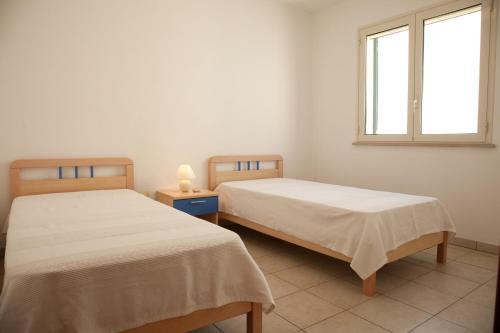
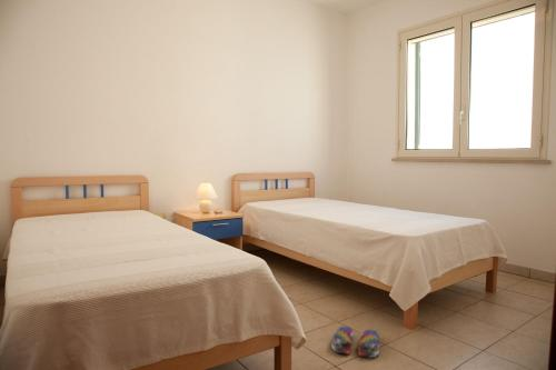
+ slippers (353, 337)
